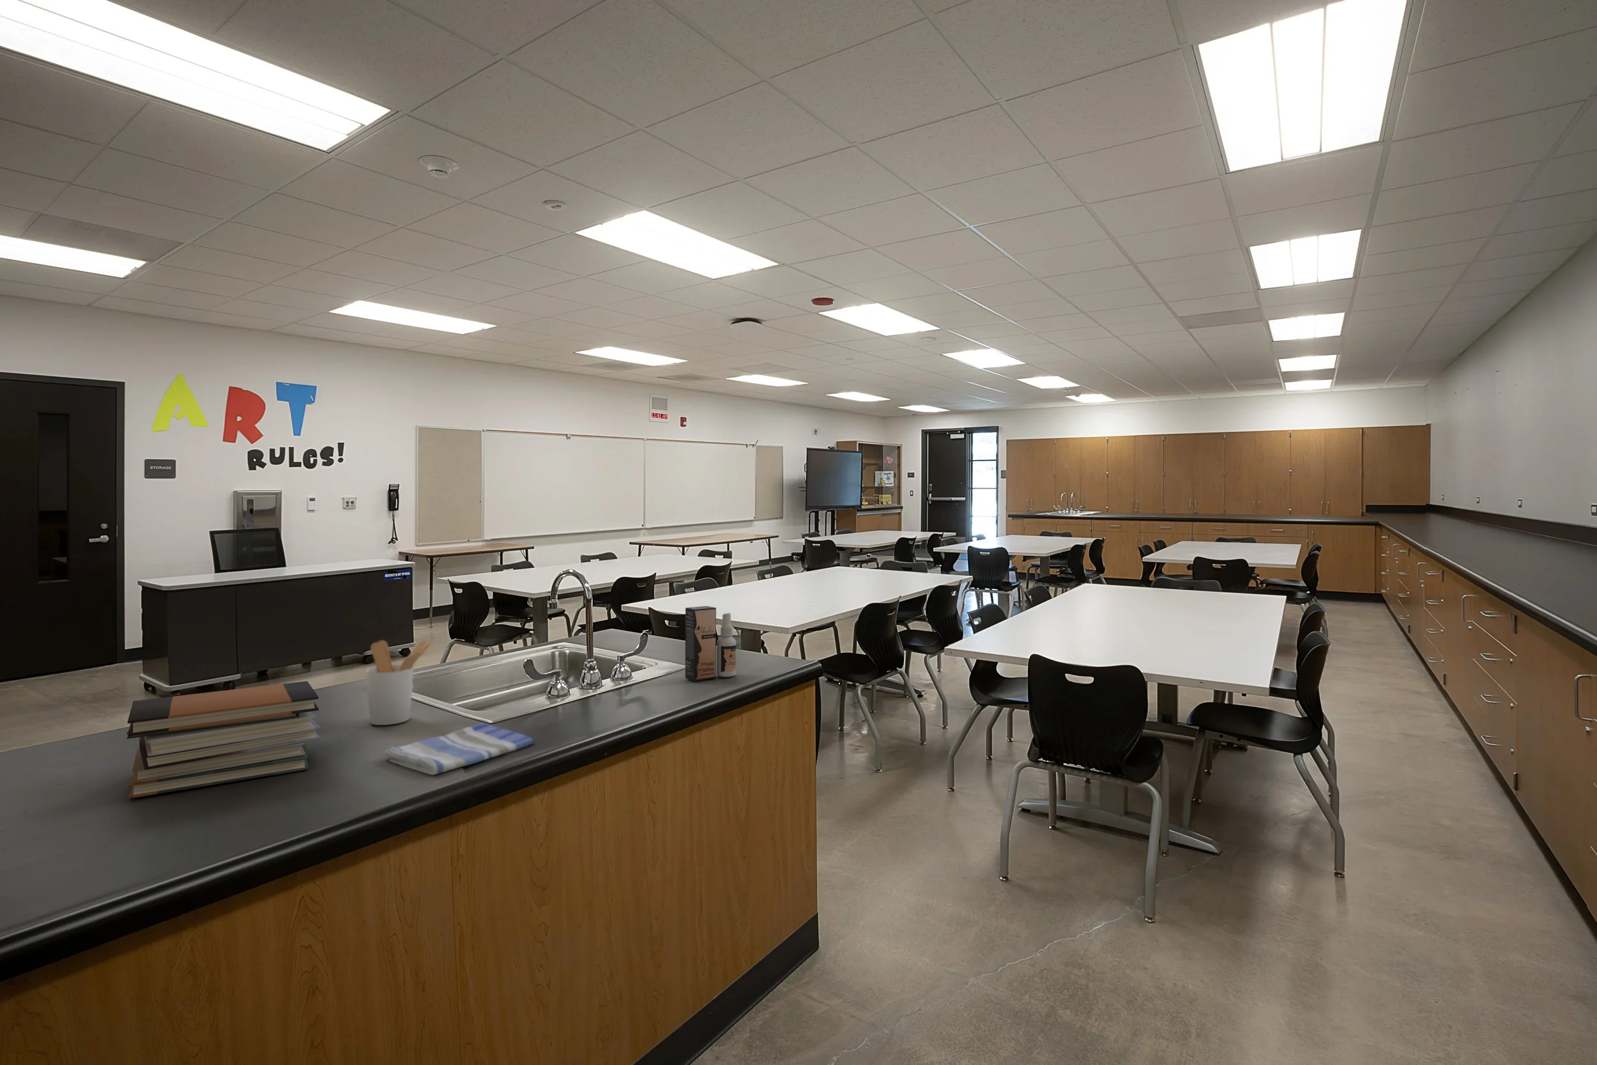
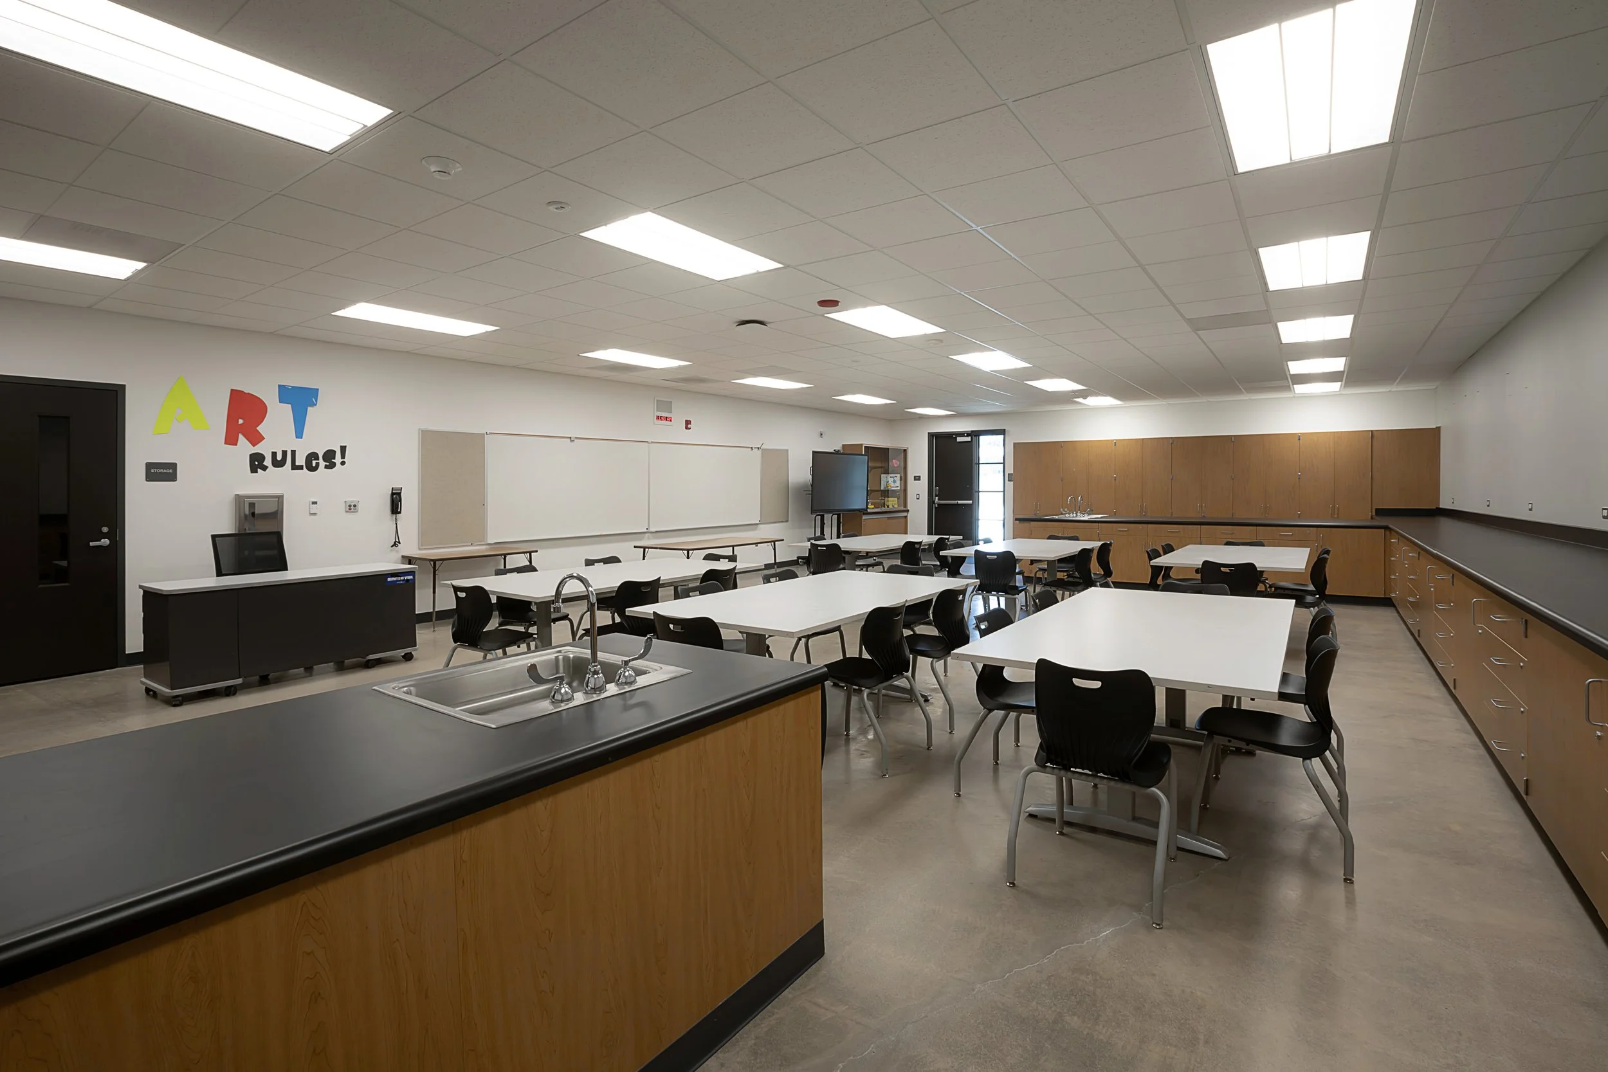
- dish towel (461, 746)
- book stack (228, 735)
- spray bottle (711, 642)
- utensil holder (402, 679)
